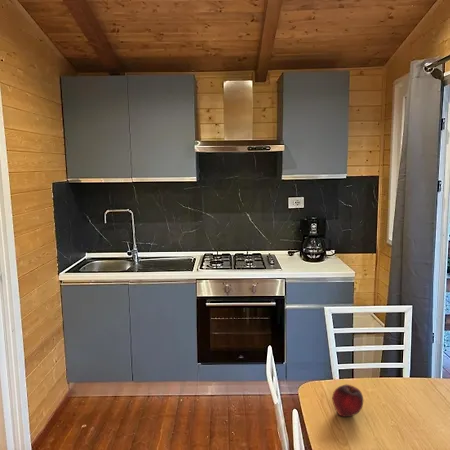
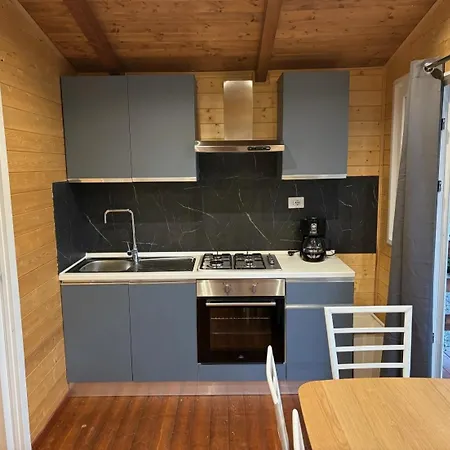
- fruit (347, 400)
